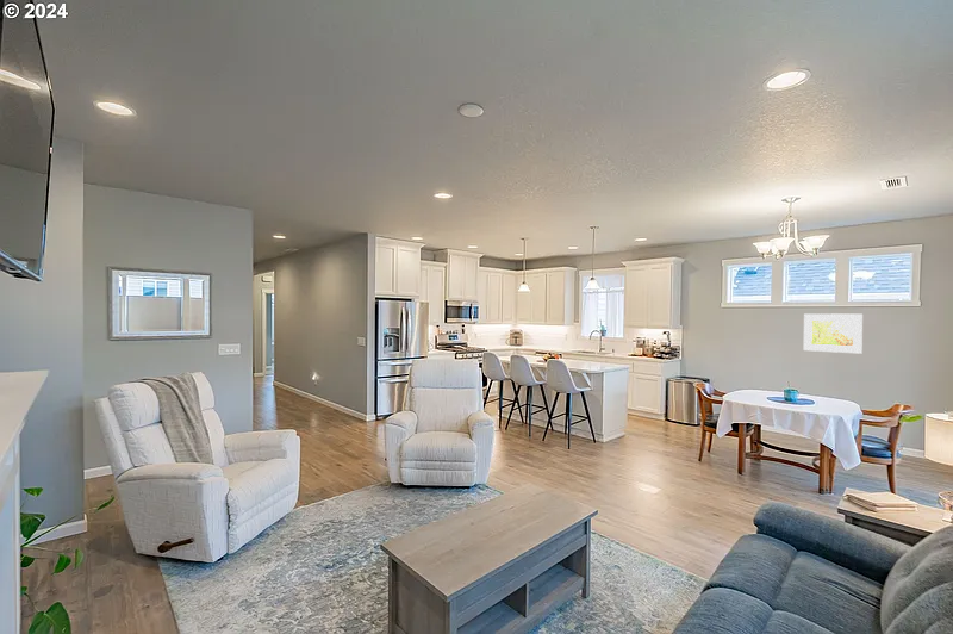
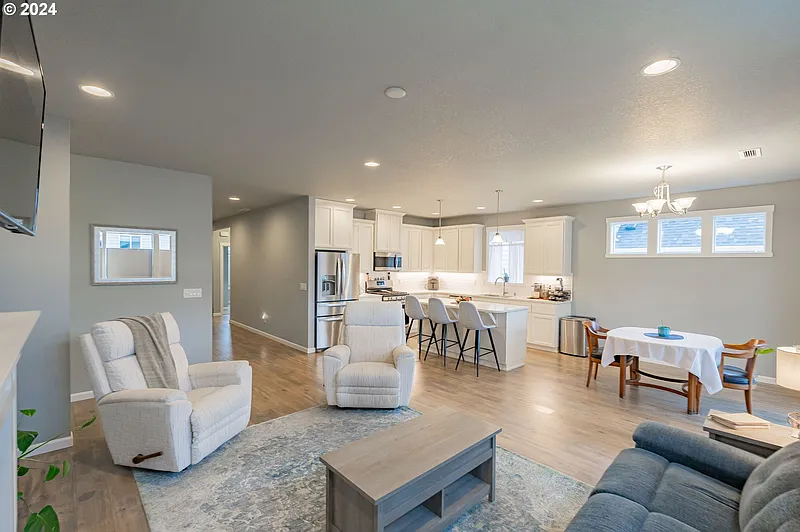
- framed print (831, 332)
